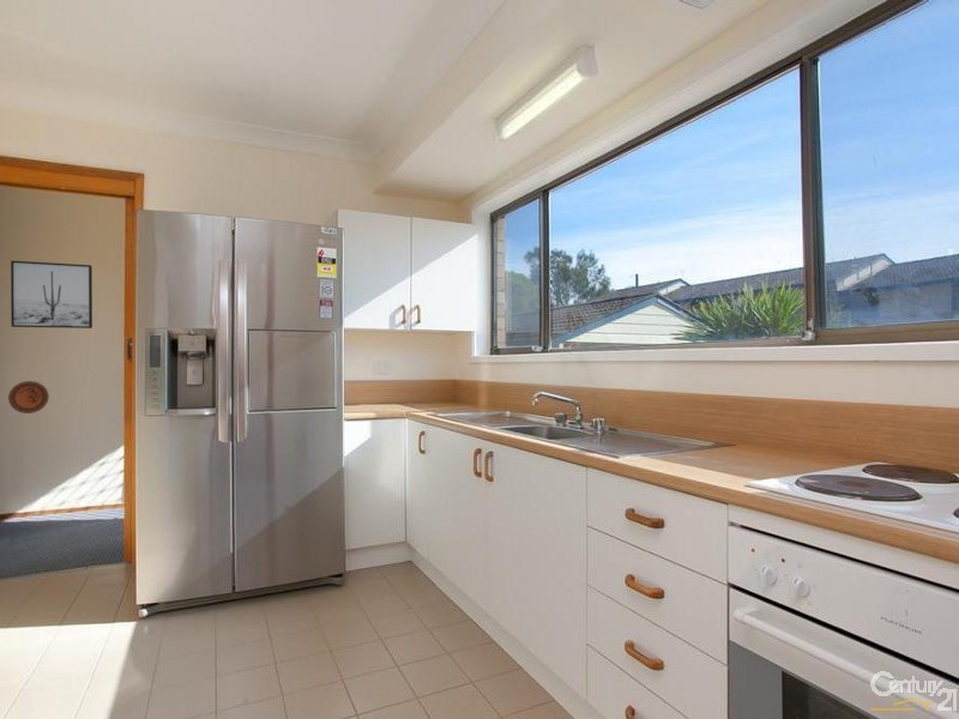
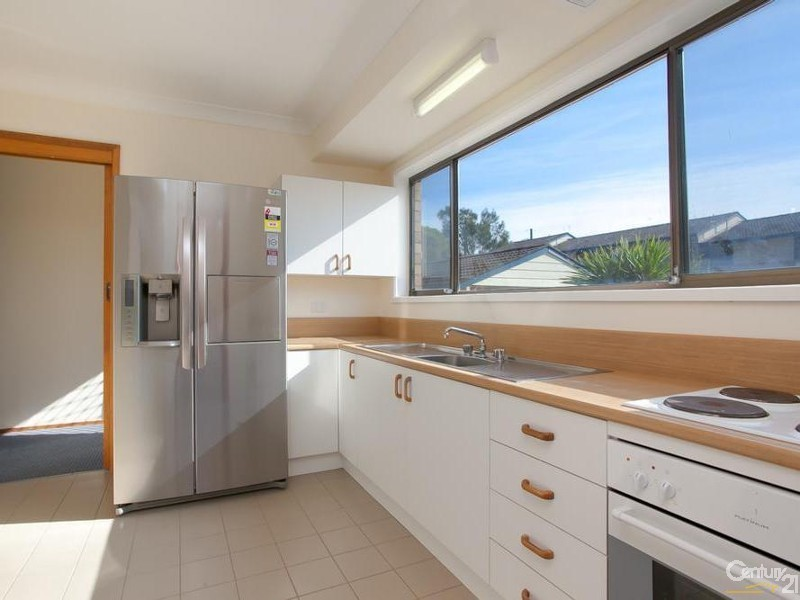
- decorative plate (29, 397)
- wall art (53, 295)
